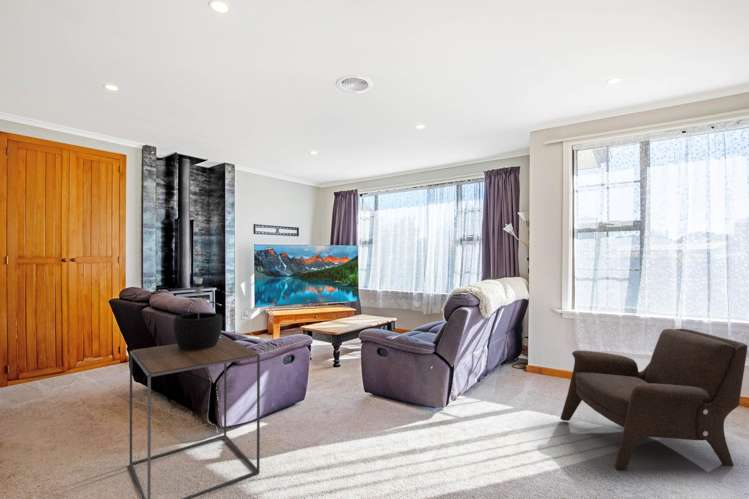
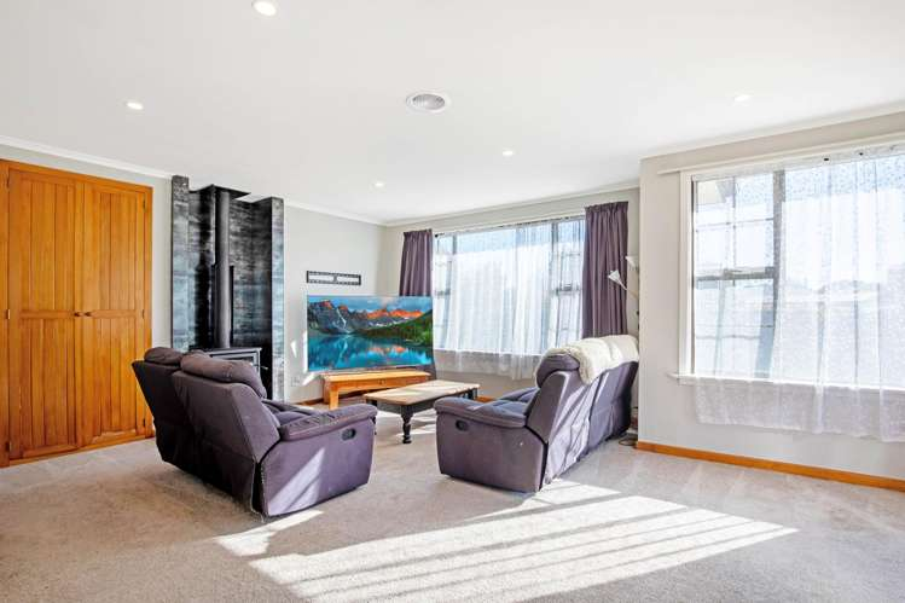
- armchair (650, 388)
- side table (224, 410)
- table lamp (198, 312)
